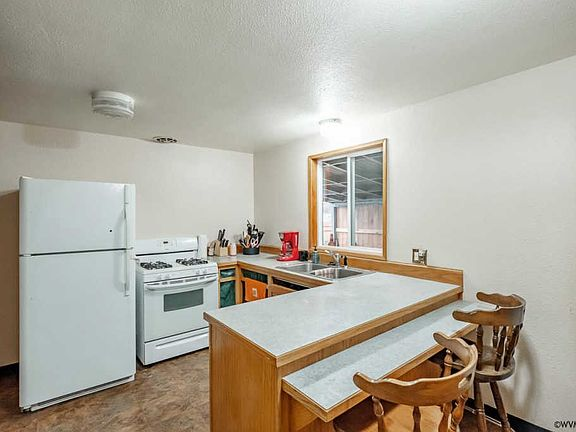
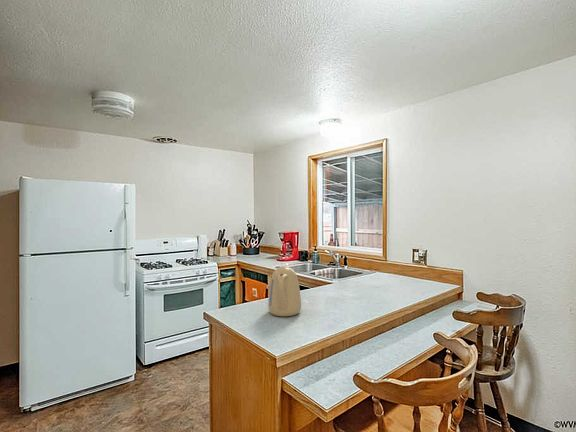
+ kettle (284, 290)
